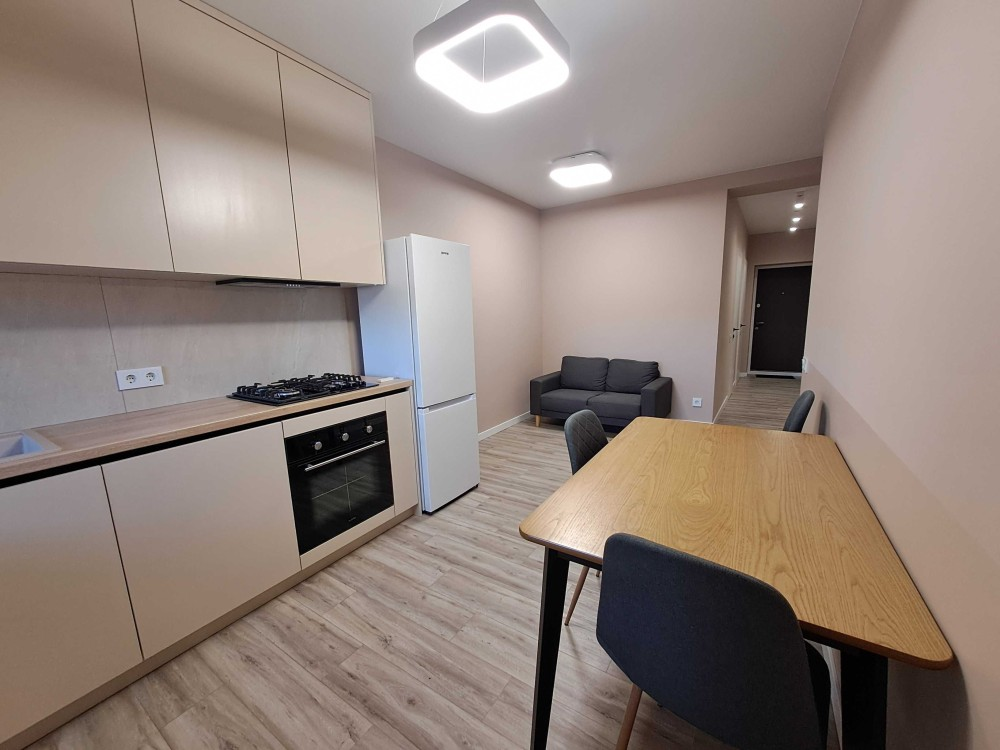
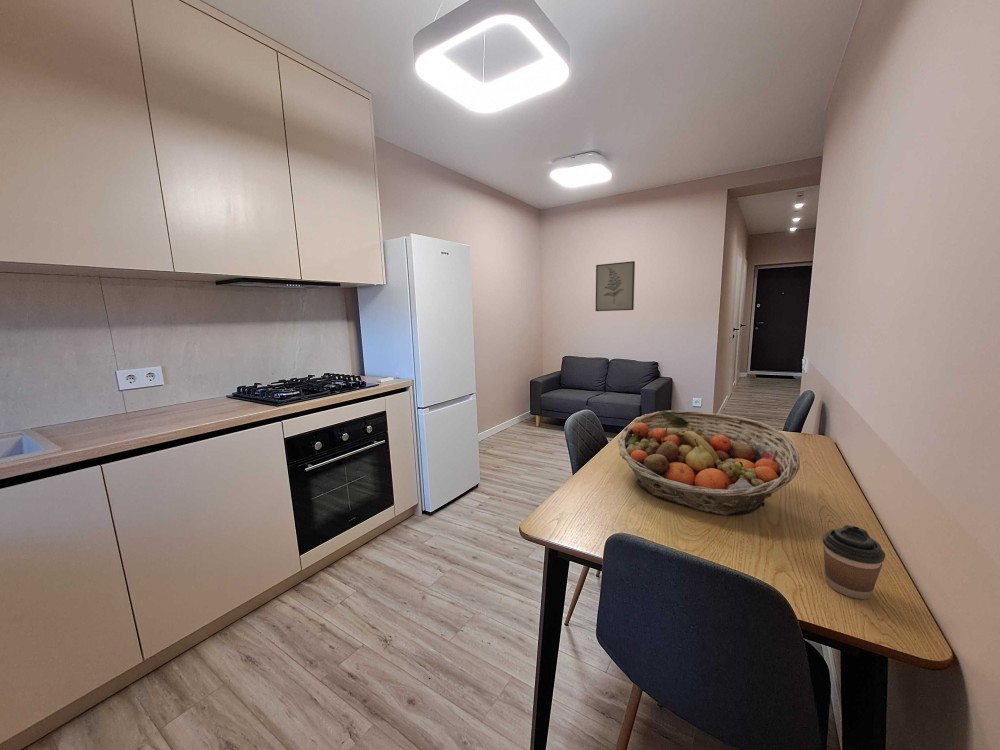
+ wall art (614, 287)
+ fruit basket (698, 456)
+ coffee cup (851, 559)
